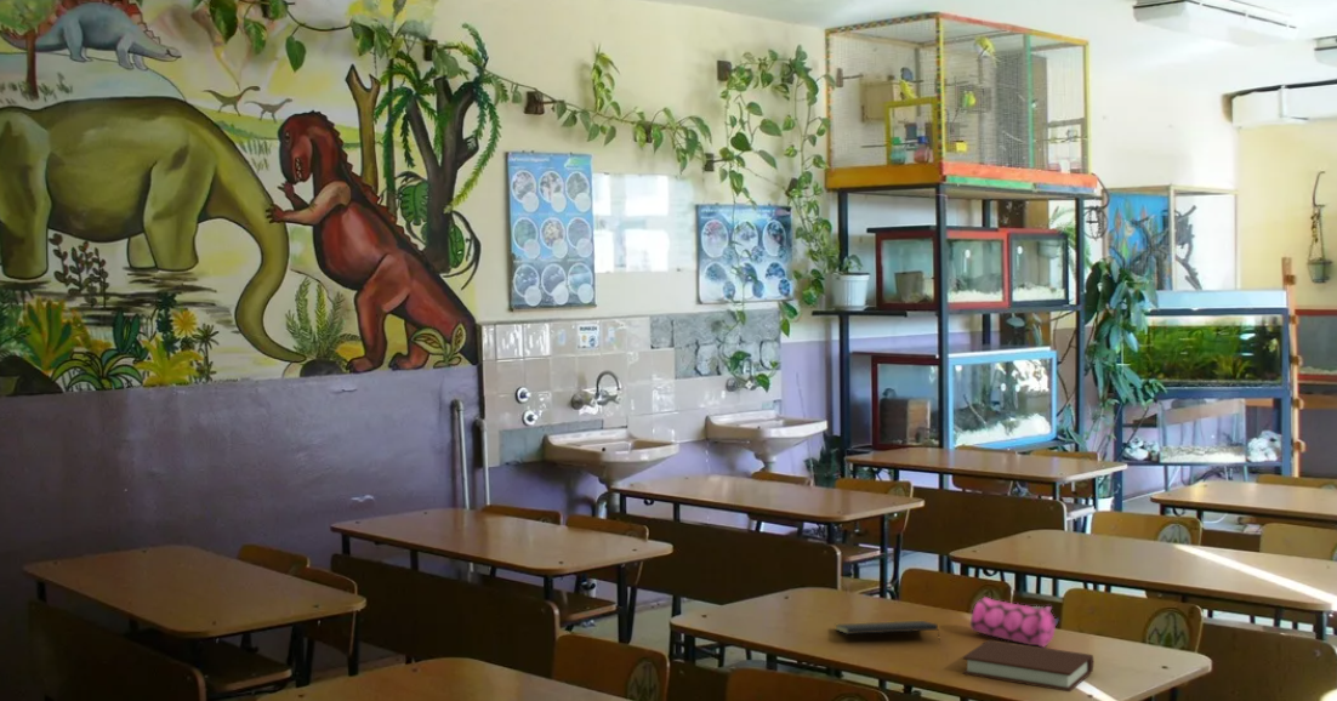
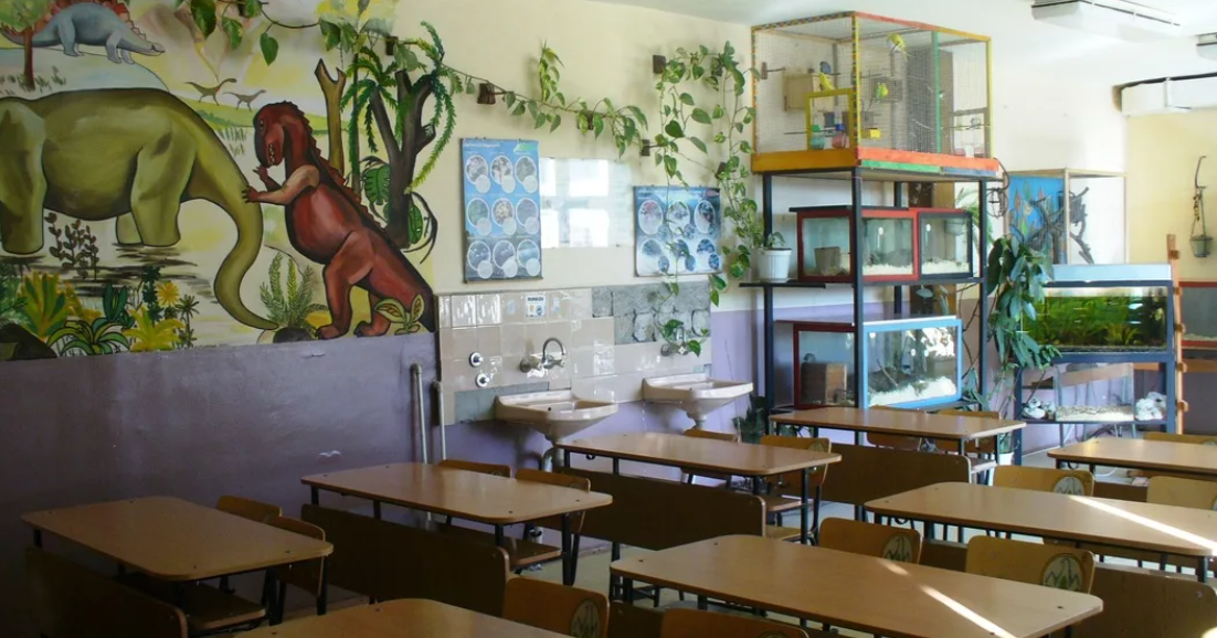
- pencil case (1012, 620)
- notepad (884, 627)
- book (1028, 663)
